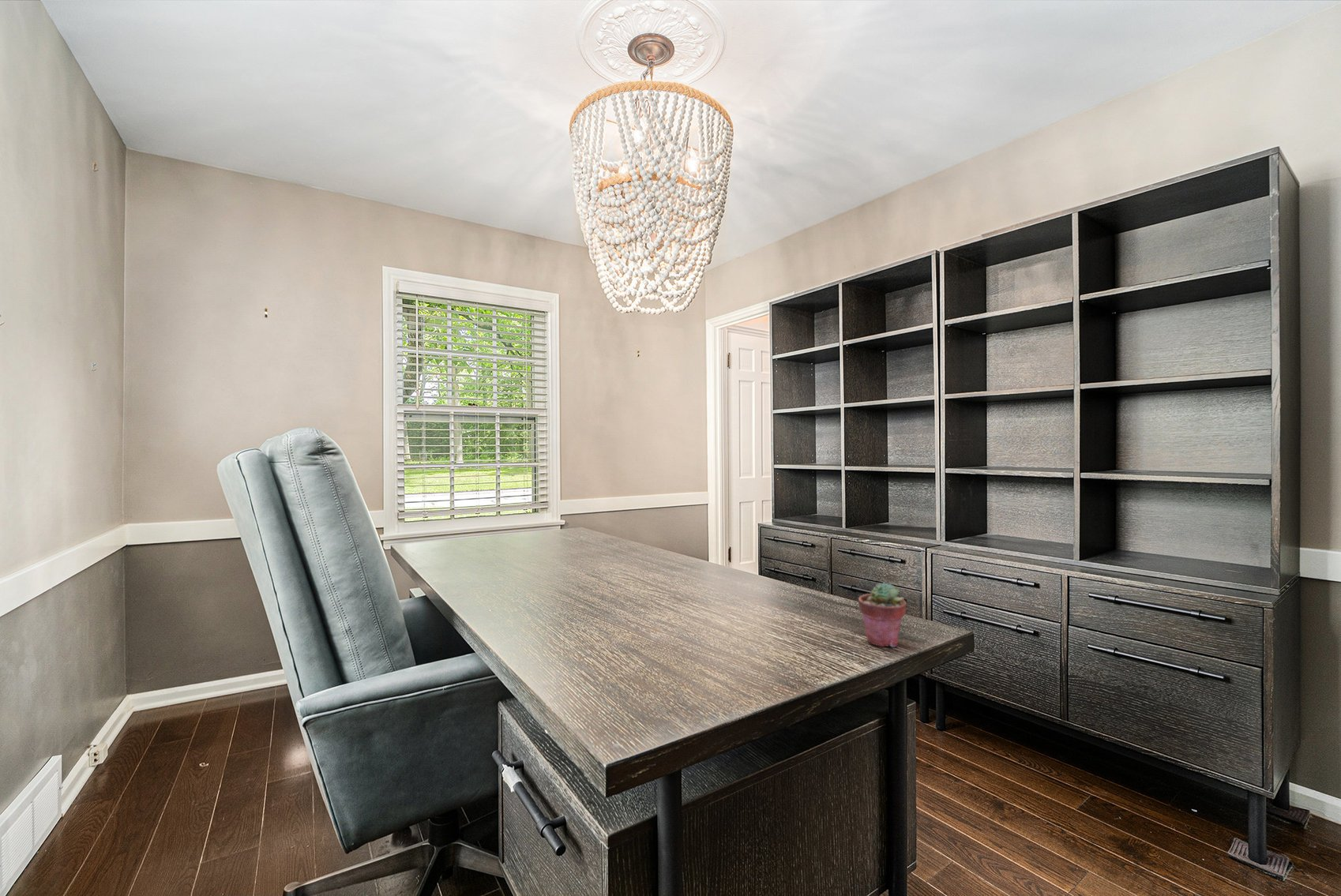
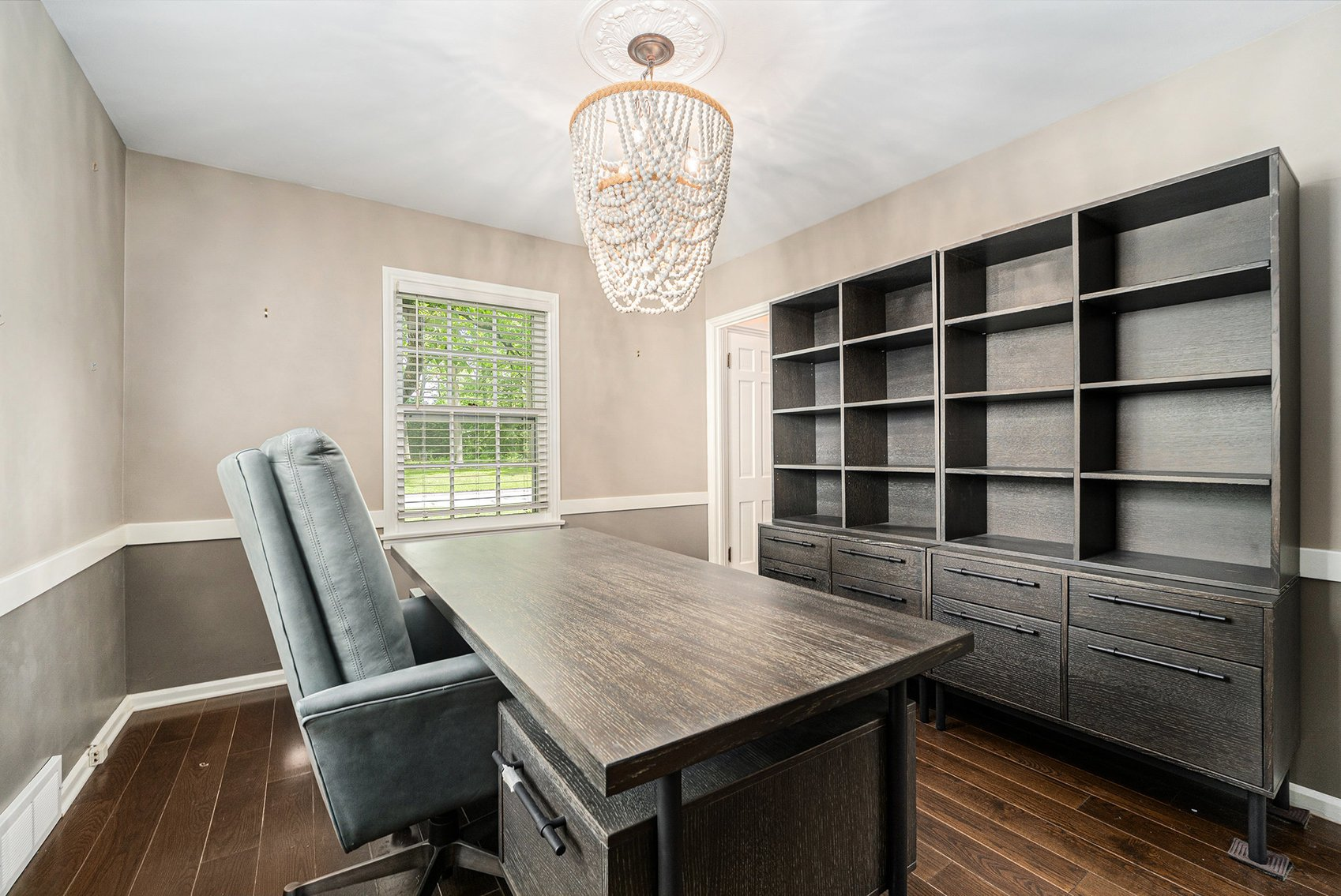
- potted succulent (882, 612)
